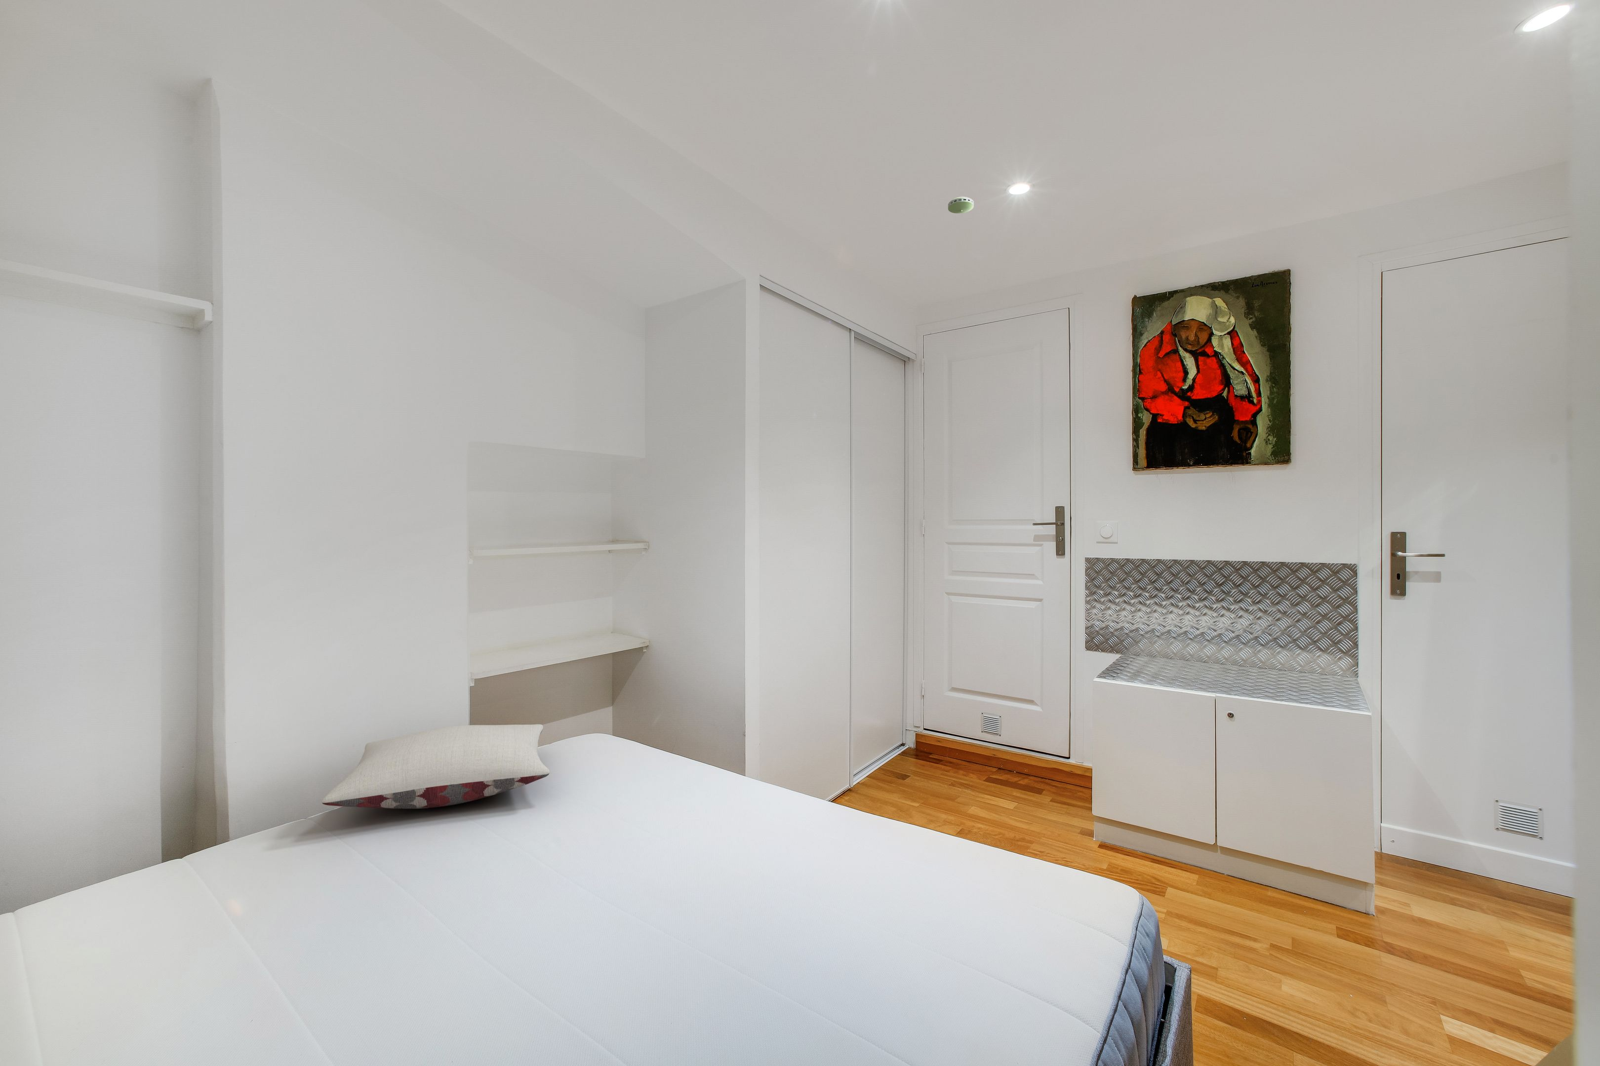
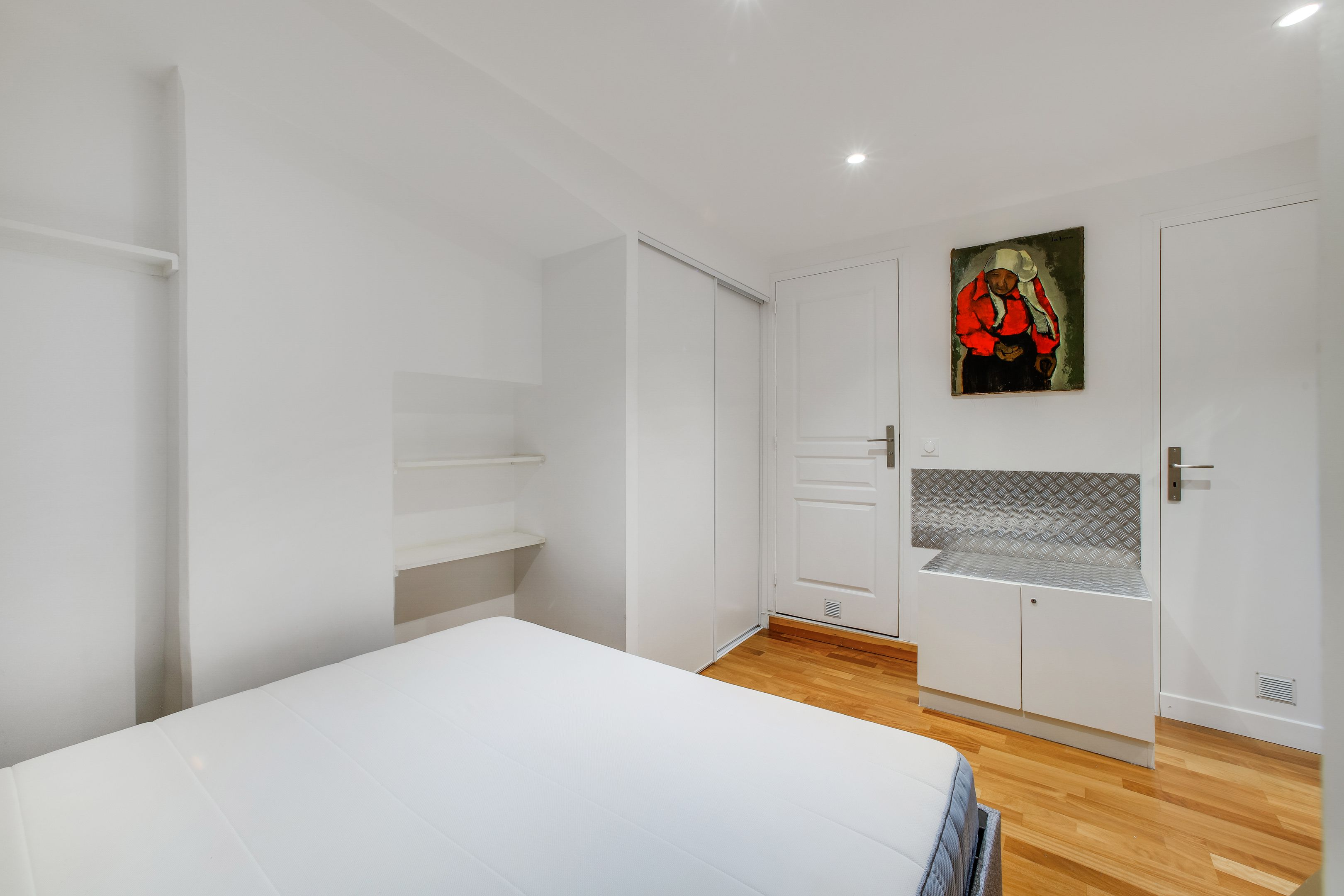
- pillow (451, 758)
- smoke detector (961, 205)
